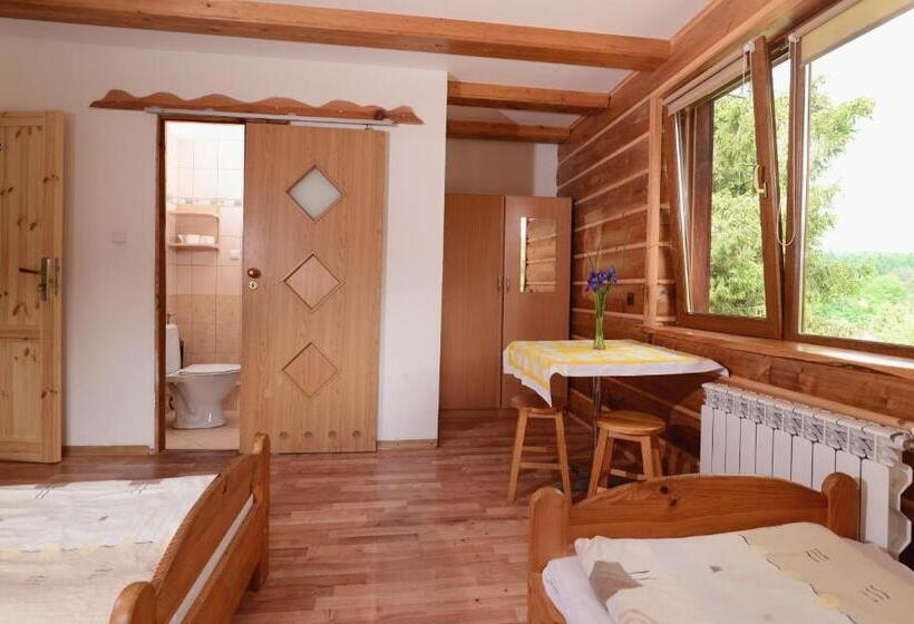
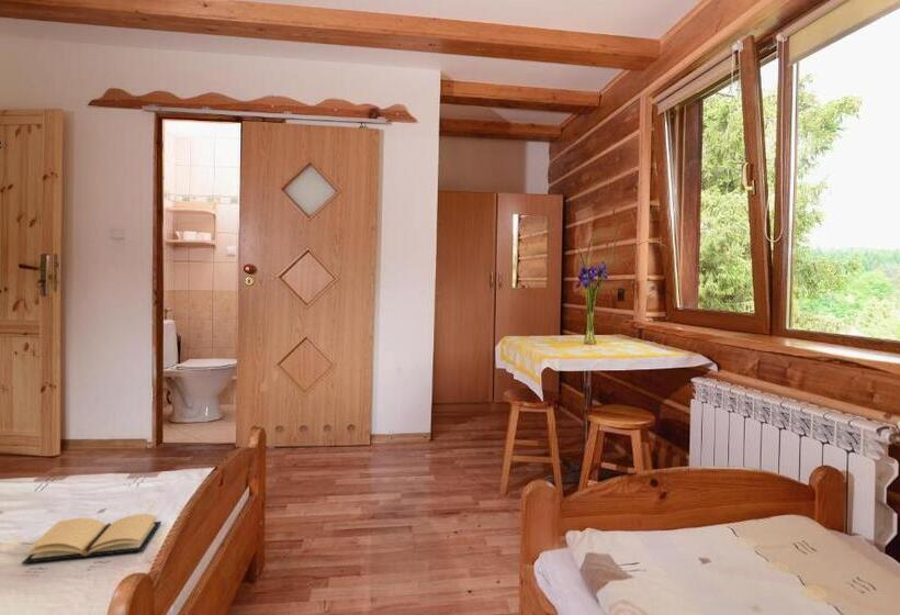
+ book (97, 535)
